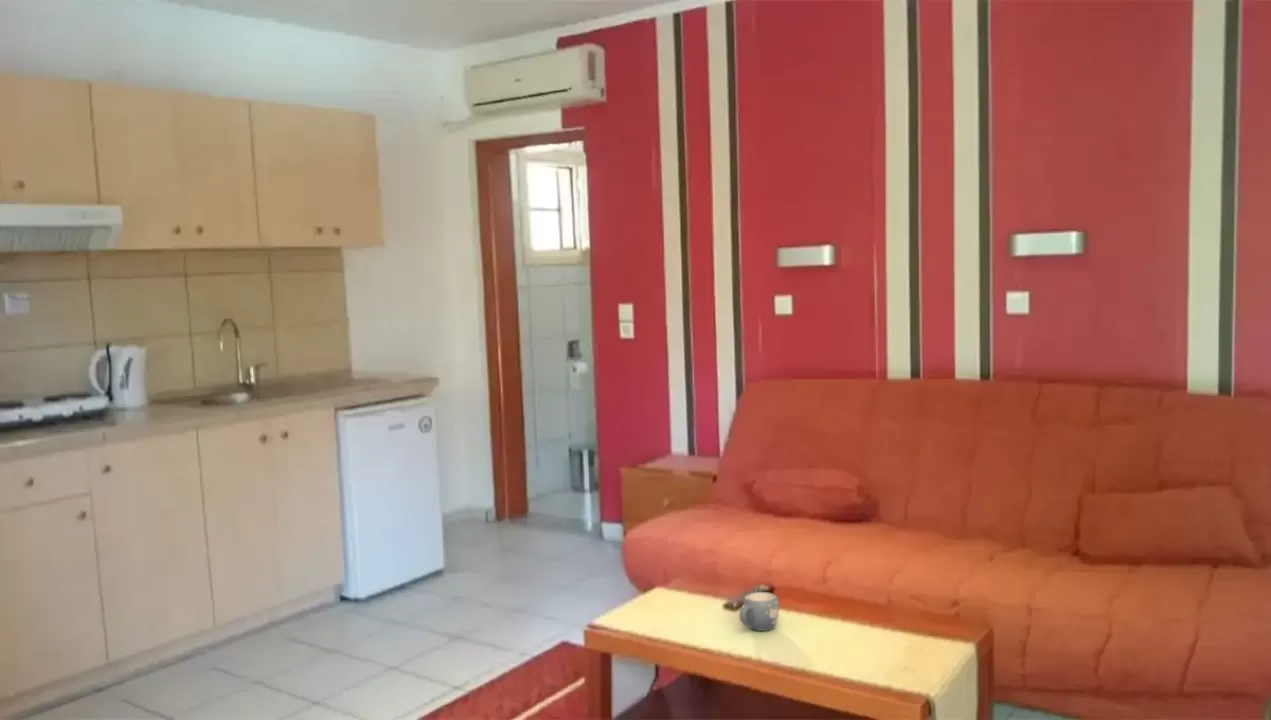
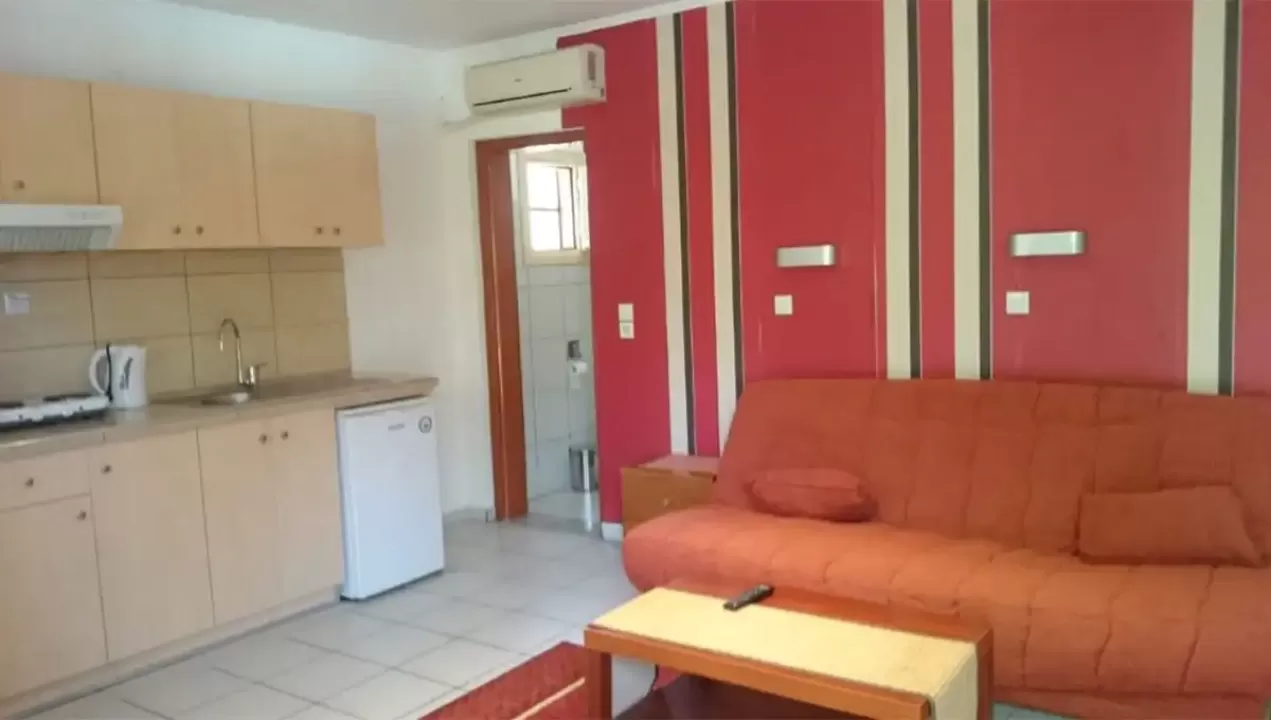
- mug (756, 614)
